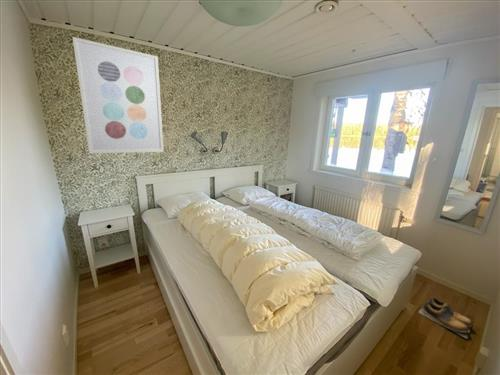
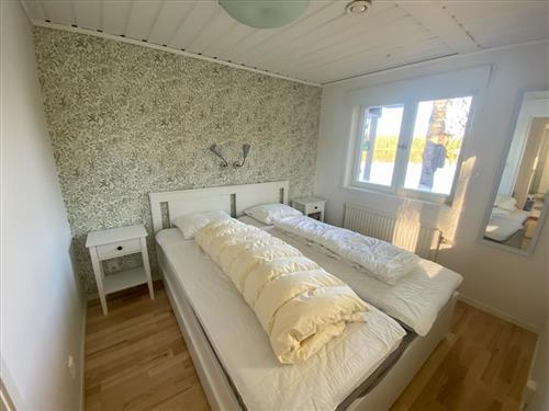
- shoes (446, 312)
- wall art (124, 103)
